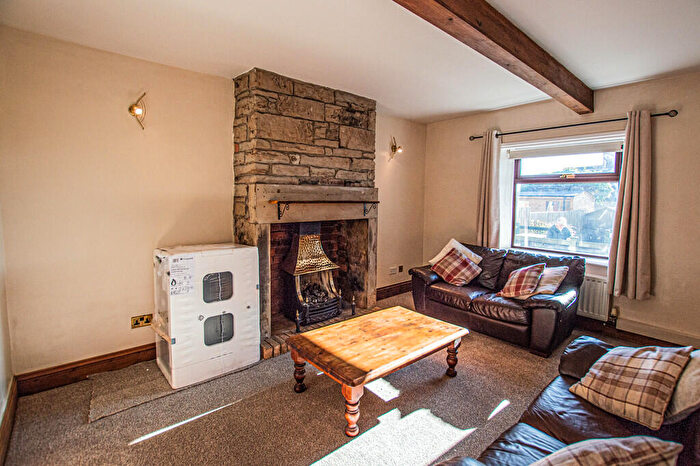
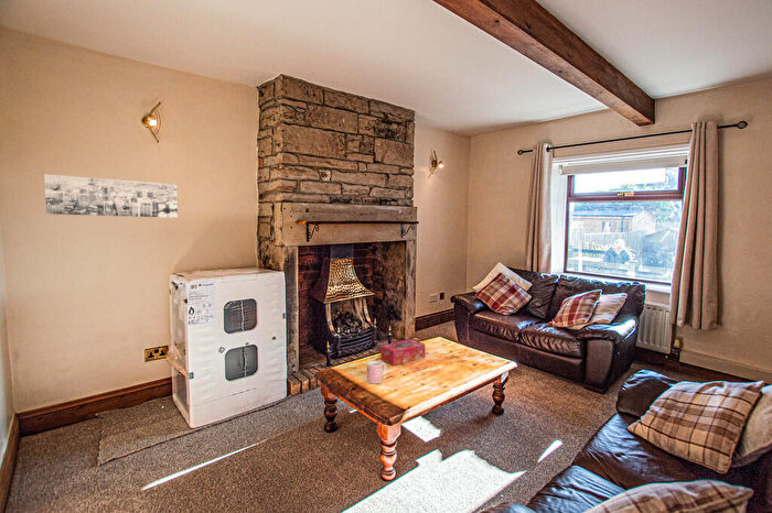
+ wall art (117, 197)
+ tissue box (403, 351)
+ mug (376, 371)
